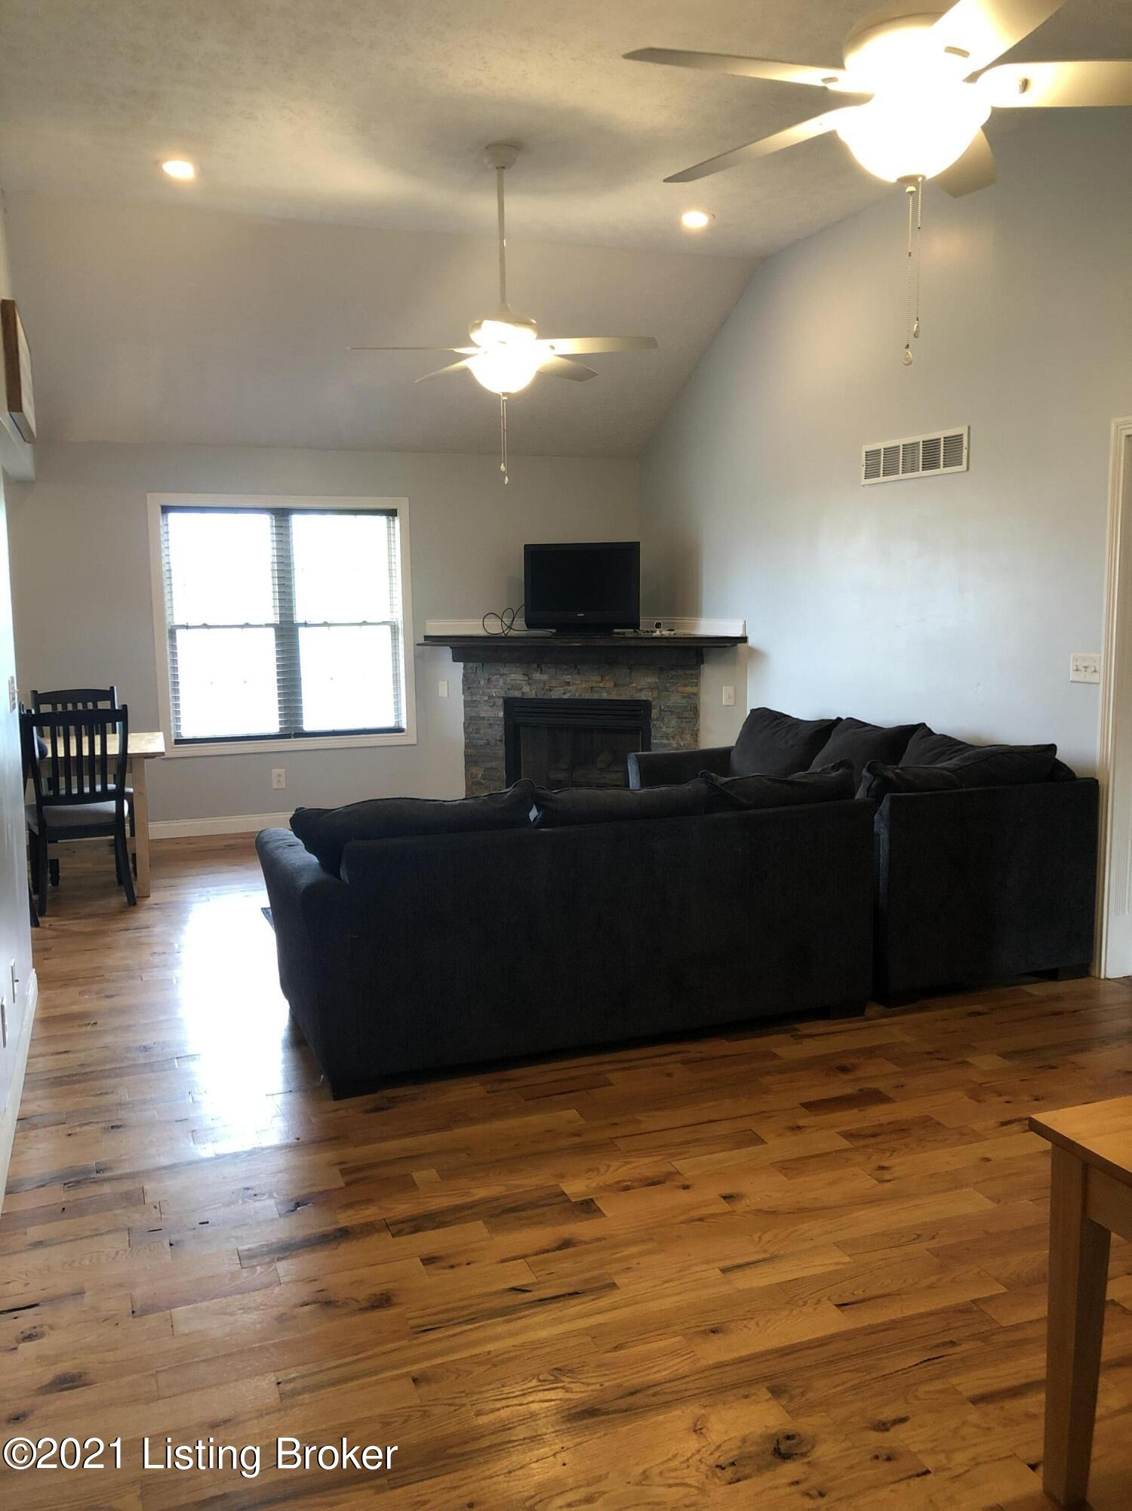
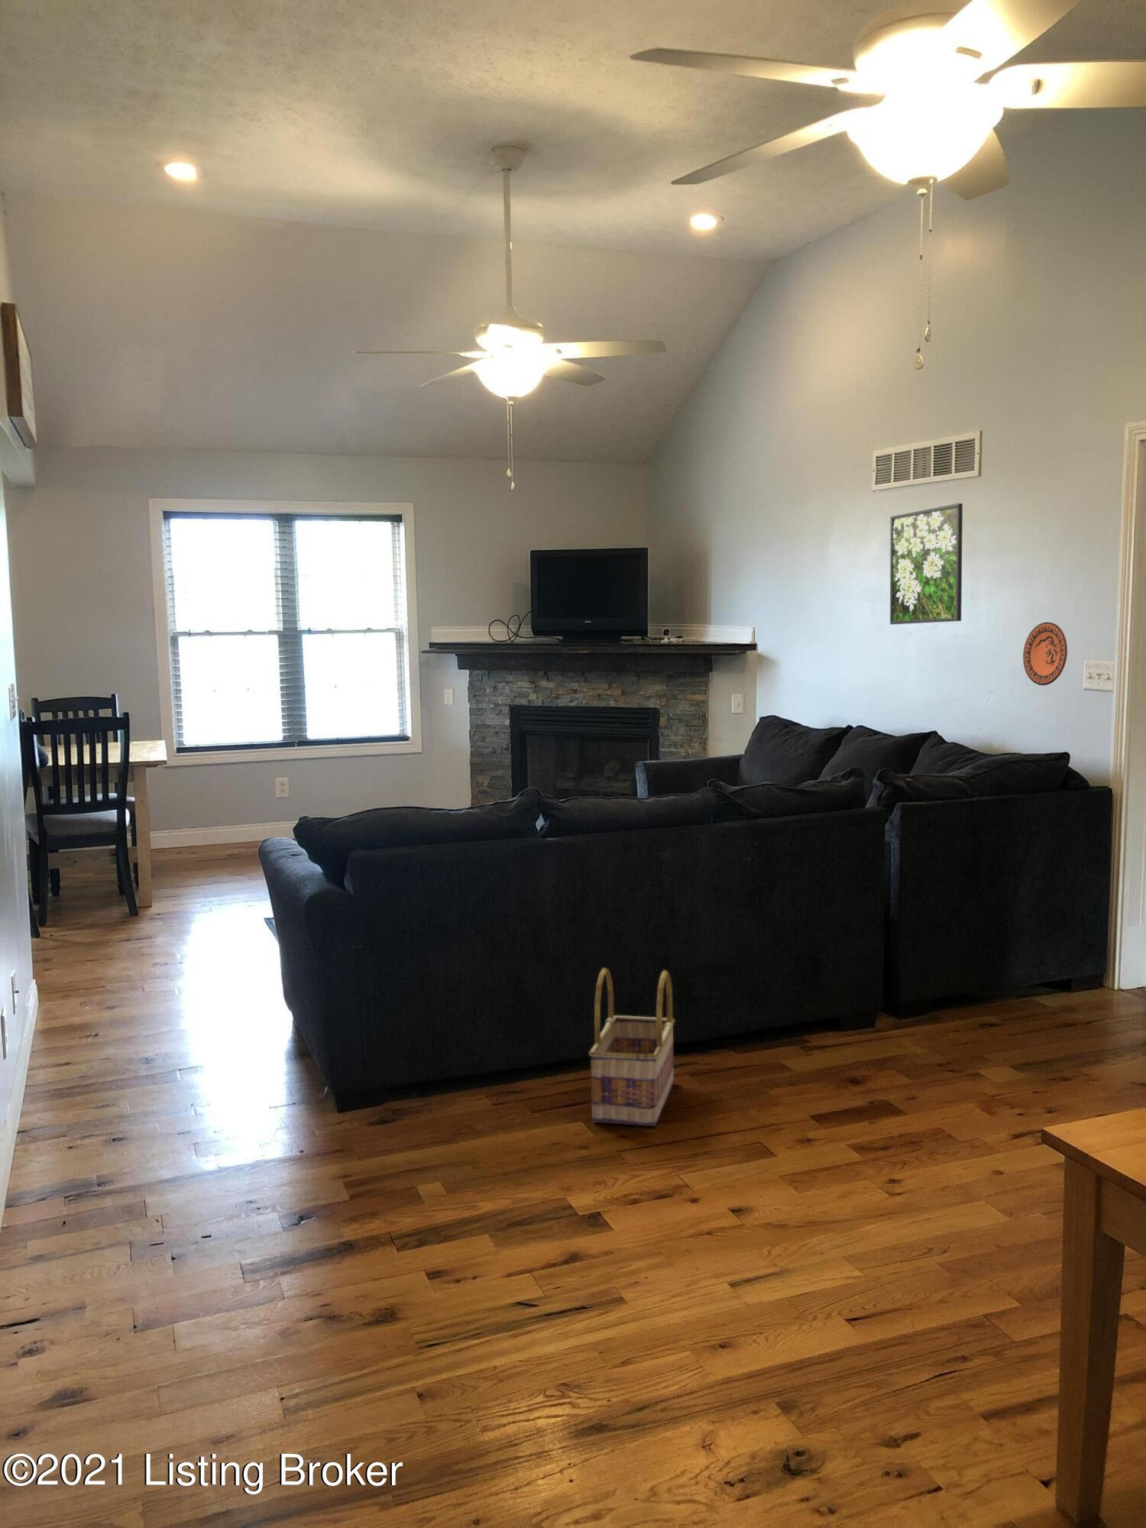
+ basket (634, 1036)
+ decorative plate (1045, 653)
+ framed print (925, 567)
